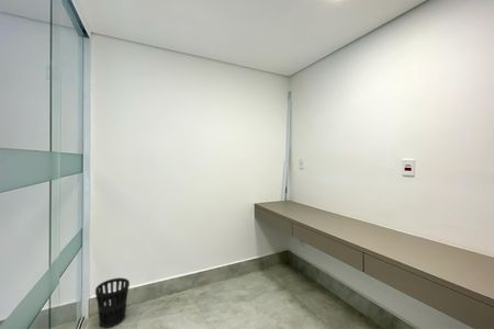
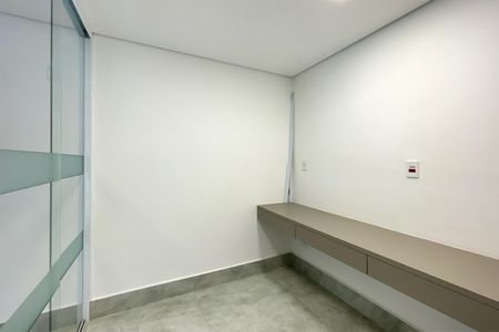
- wastebasket (112, 302)
